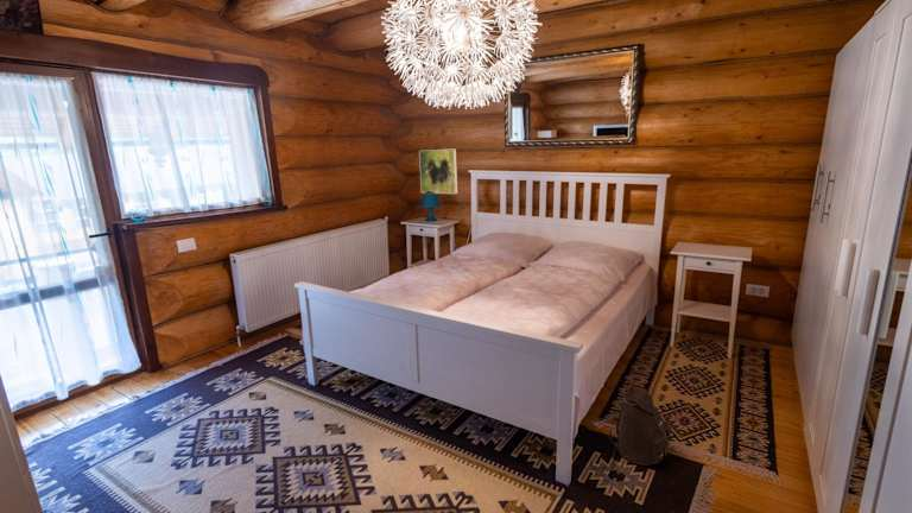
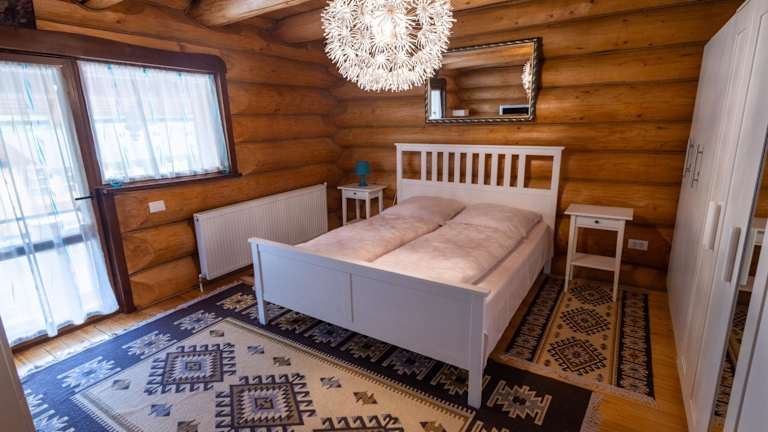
- backpack (640, 419)
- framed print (437, 171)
